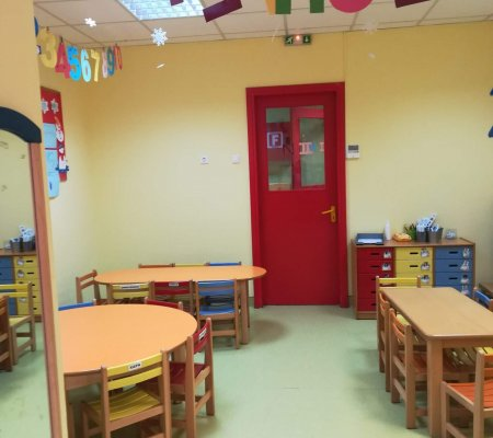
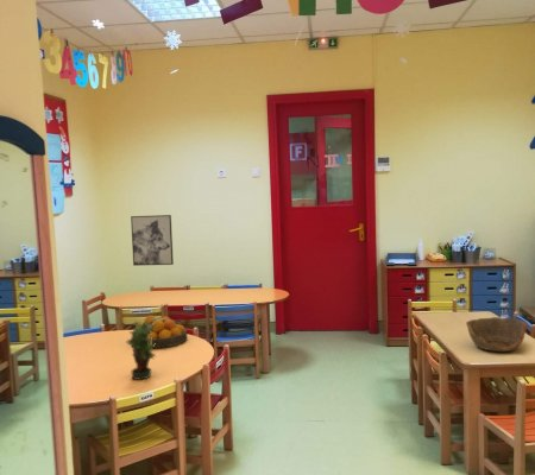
+ potted plant (145, 347)
+ bowl (496, 334)
+ fruit bowl (158, 329)
+ wall art (151, 240)
